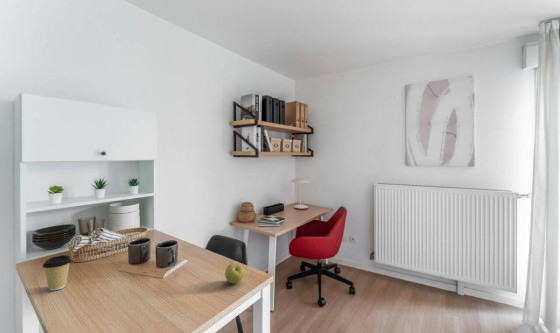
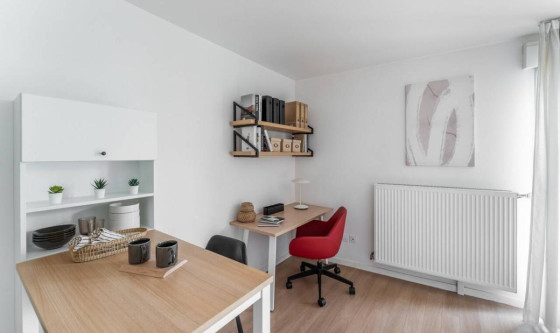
- coffee cup (57, 273)
- apple (234, 273)
